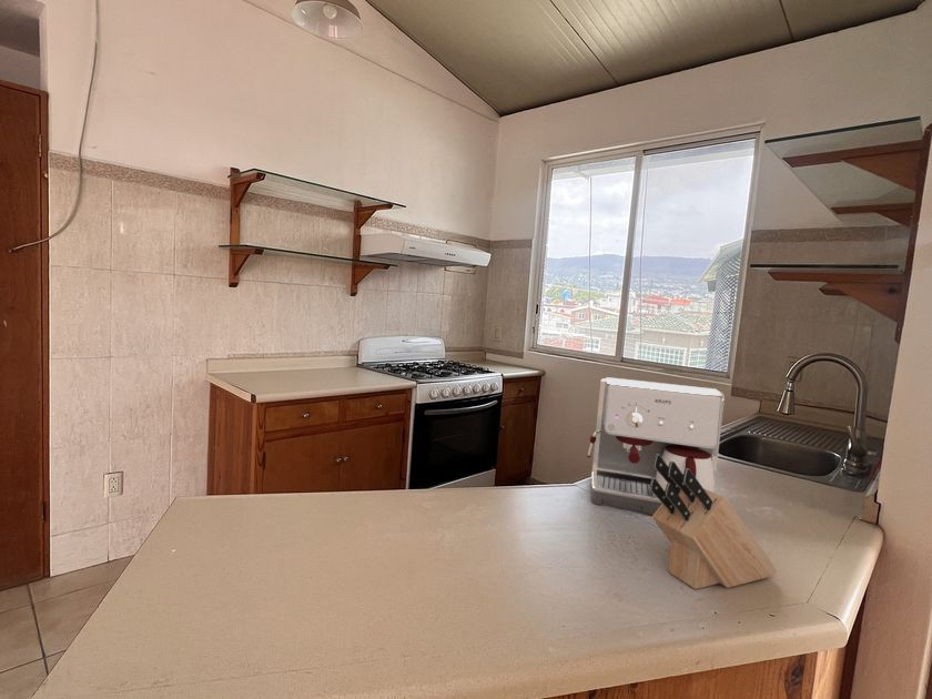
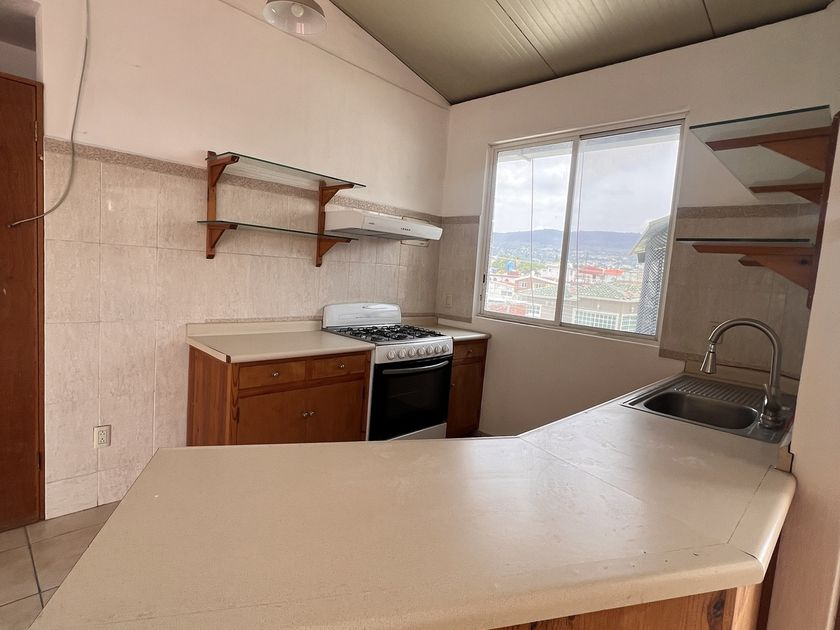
- coffee maker (655, 443)
- knife block (710, 516)
